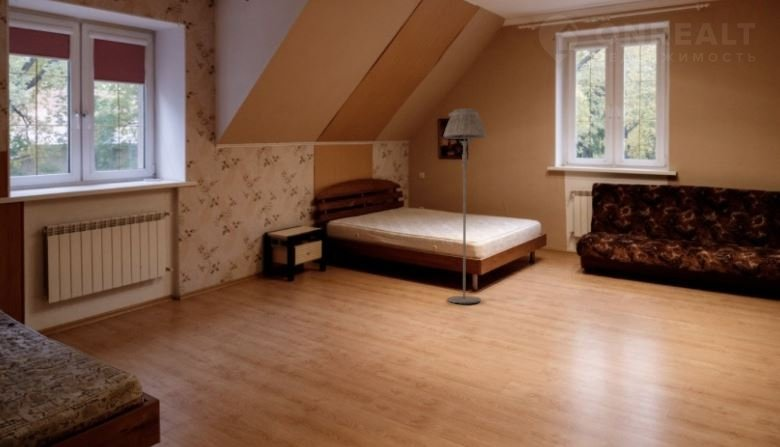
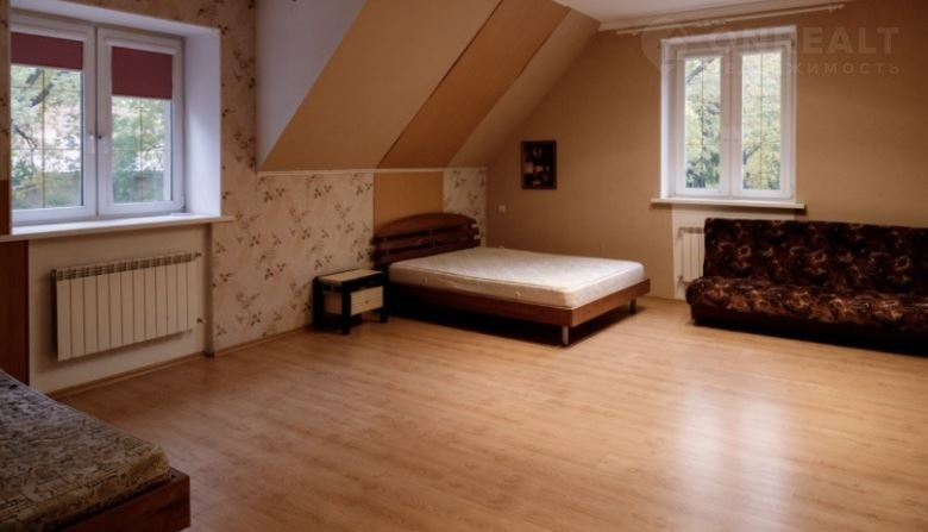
- floor lamp (464, 205)
